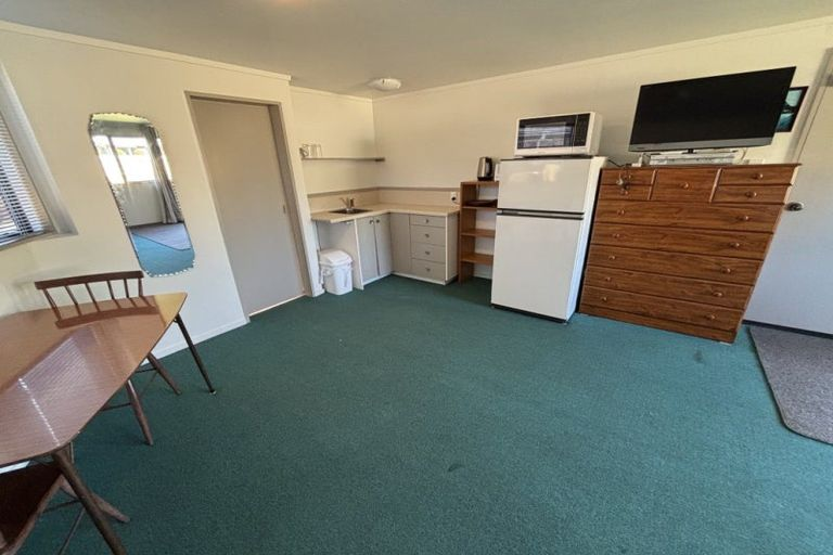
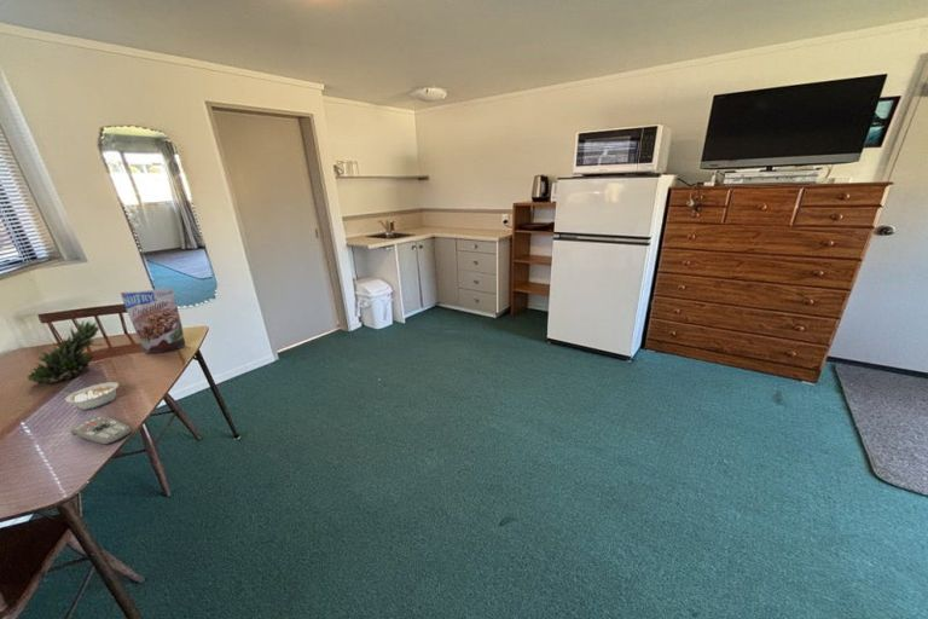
+ granola pouch (156, 320)
+ legume (92, 397)
+ succulent plant (64, 349)
+ remote control (103, 429)
